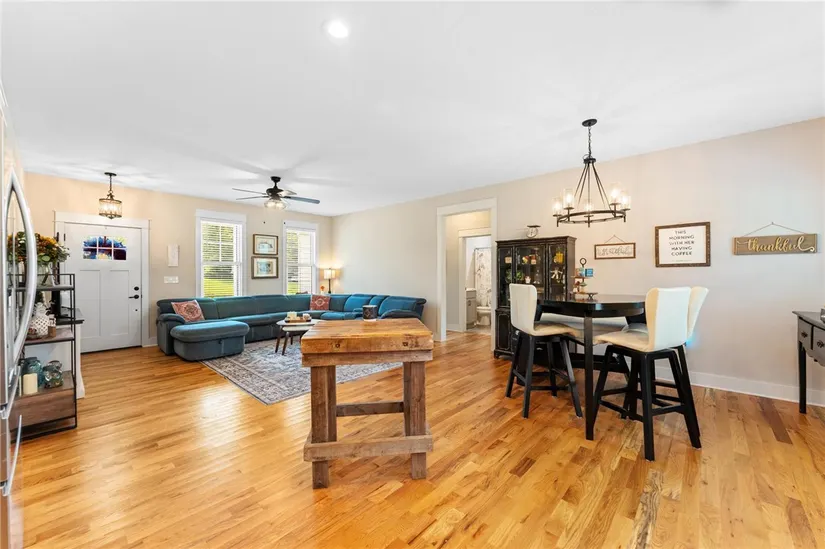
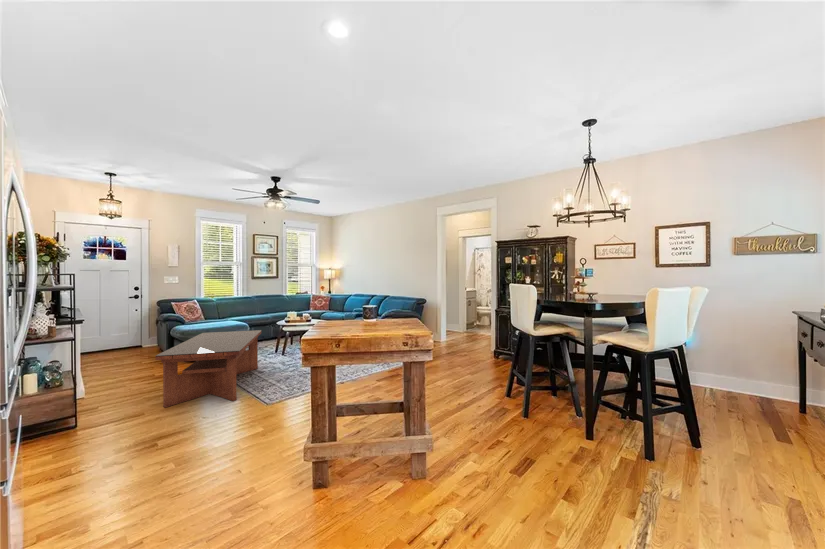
+ coffee table (218, 362)
